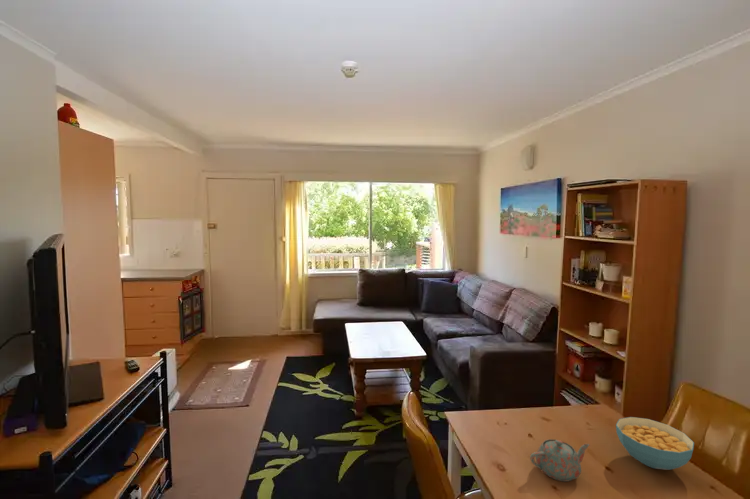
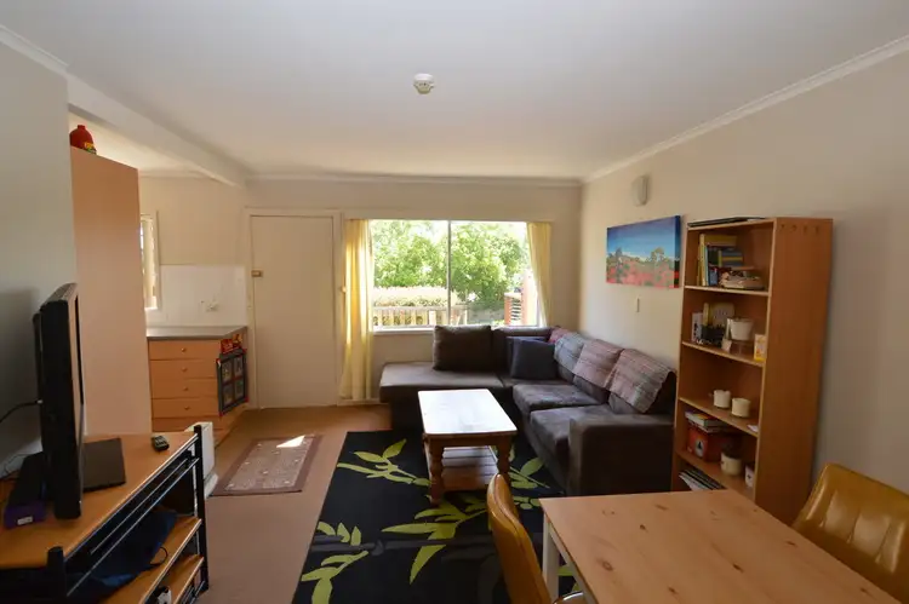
- teapot (560, 456)
- cereal bowl (652, 448)
